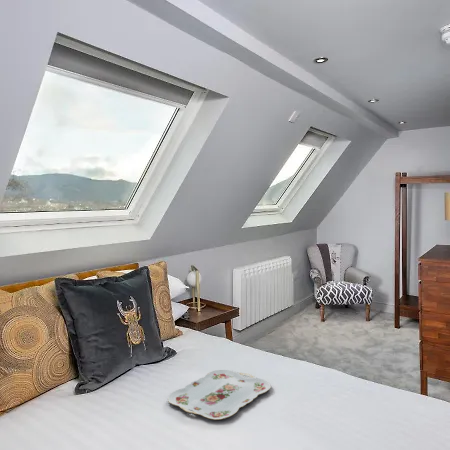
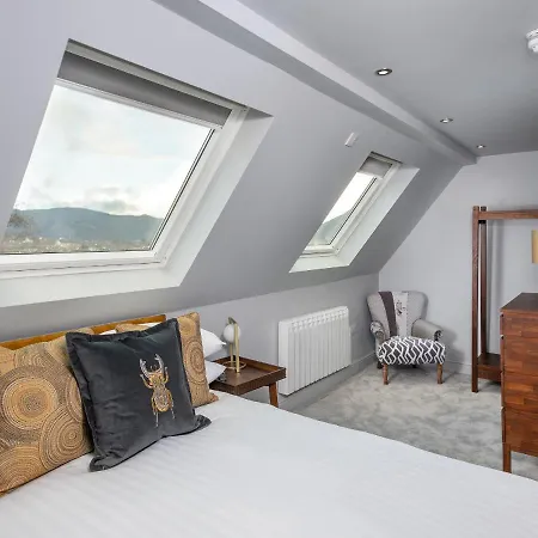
- serving tray (220, 392)
